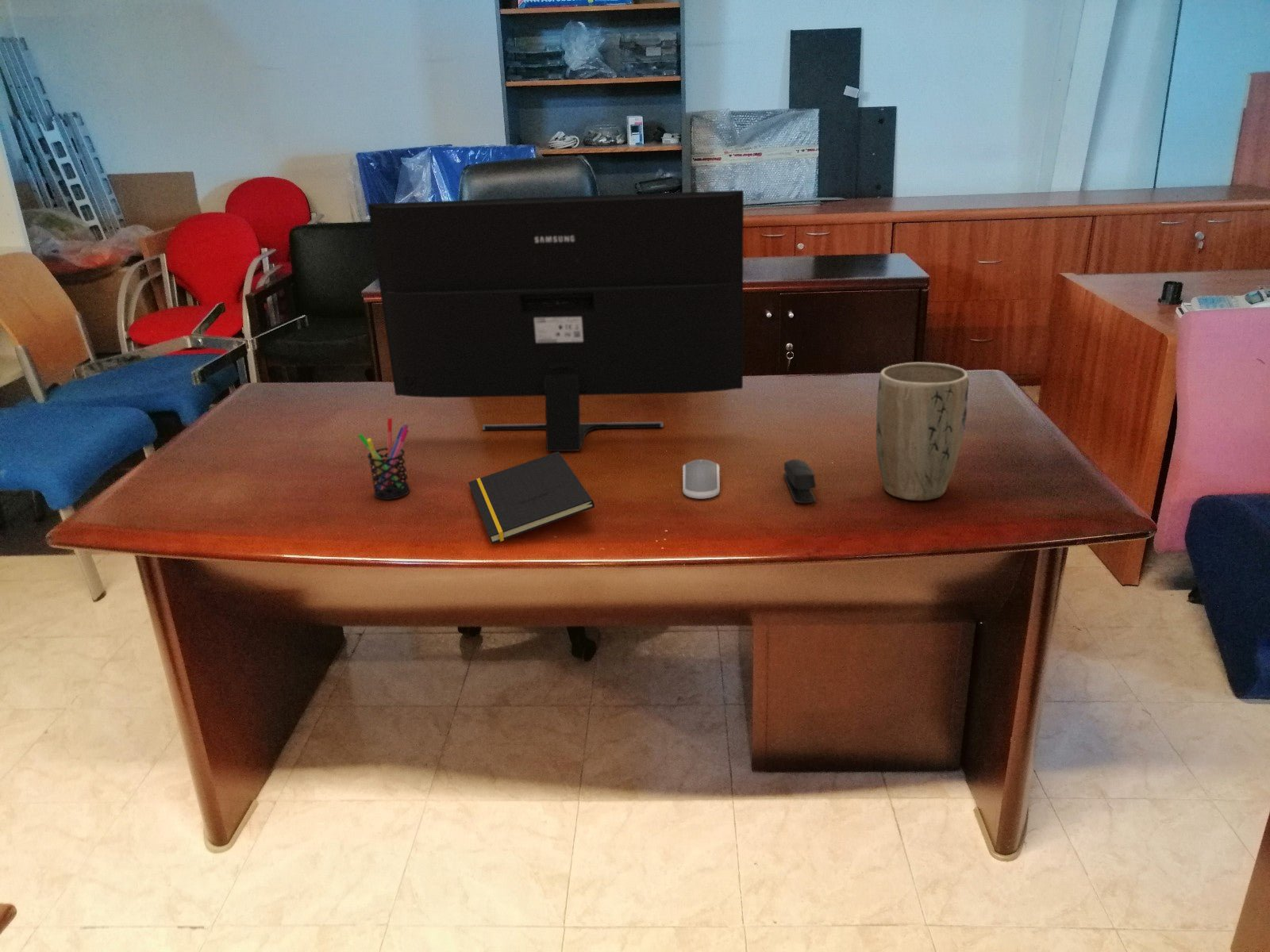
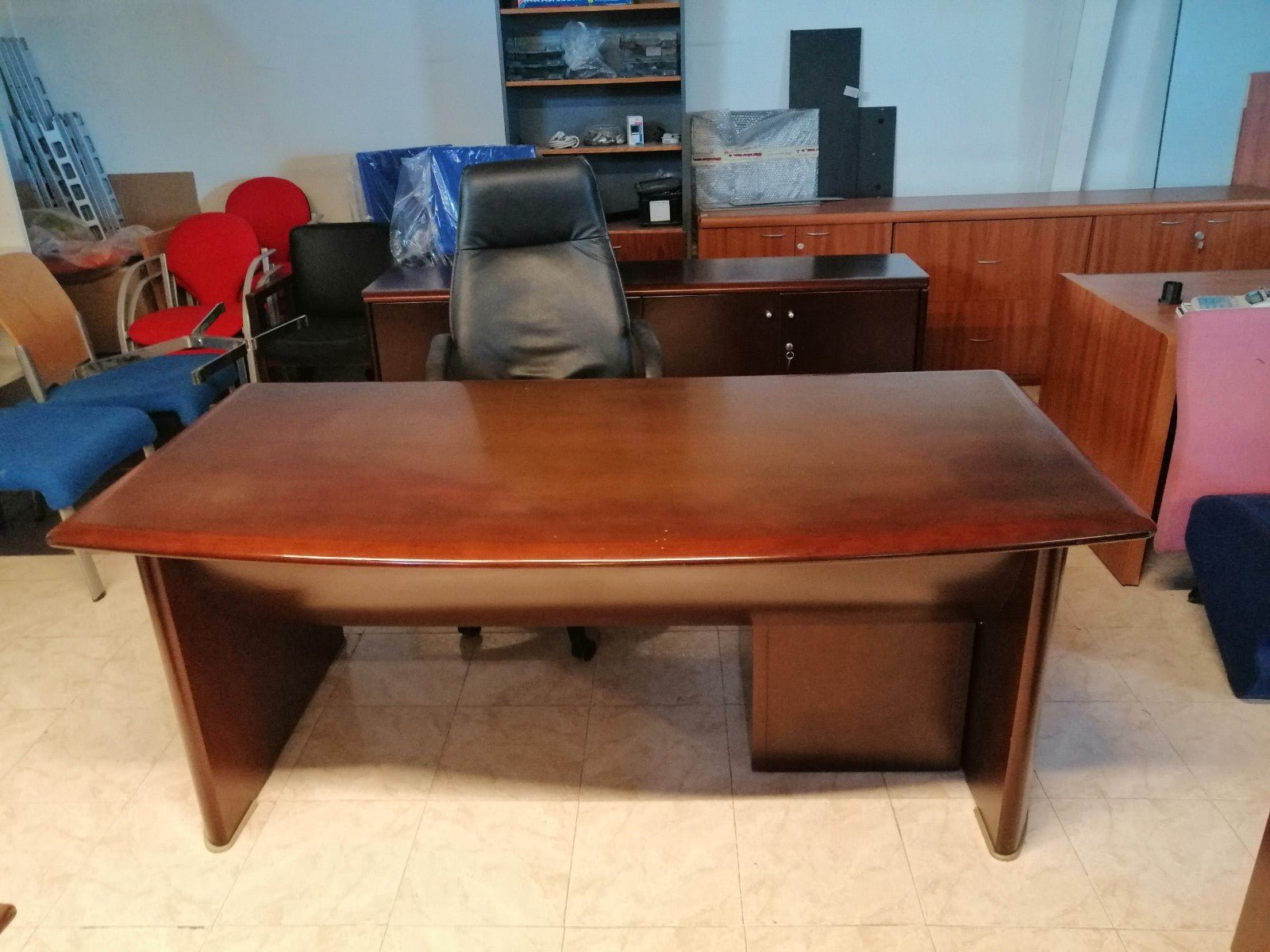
- computer mouse (701, 474)
- plant pot (919, 432)
- notepad (527, 493)
- stapler (799, 474)
- pen holder (383, 457)
- computer monitor (560, 324)
